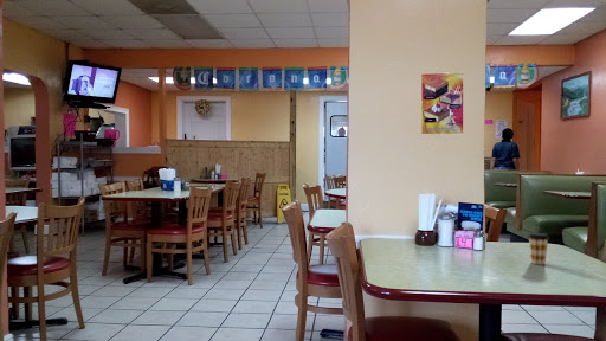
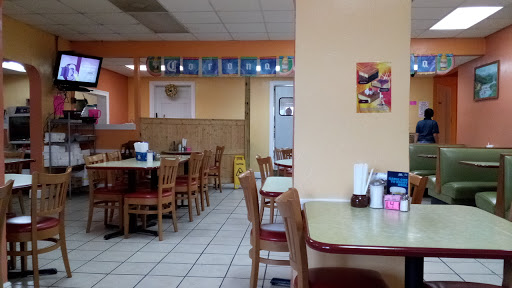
- coffee cup (537, 247)
